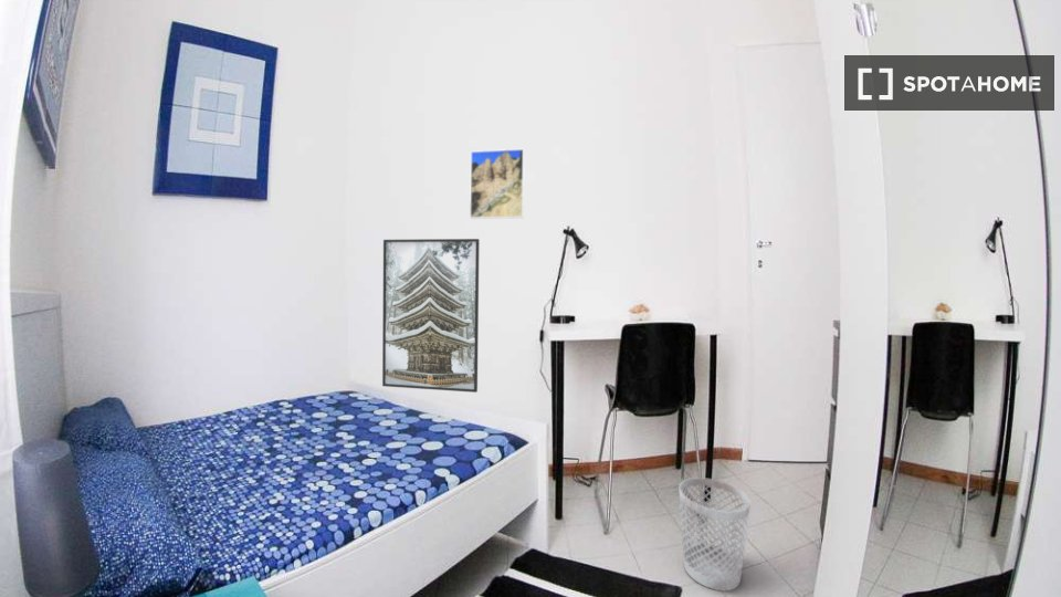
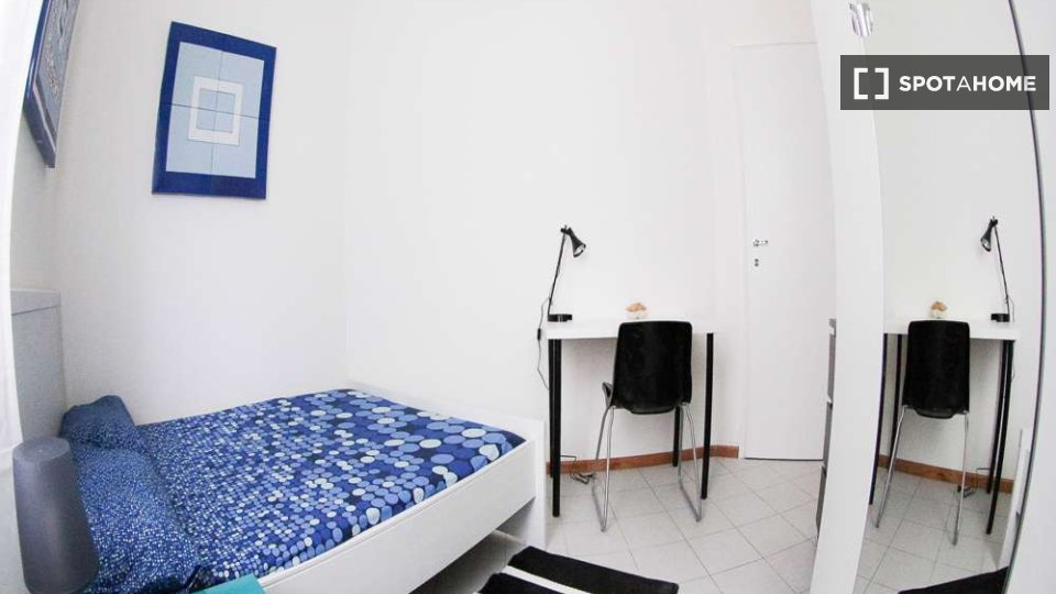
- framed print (429, 314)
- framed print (496, 184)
- wastebasket (711, 533)
